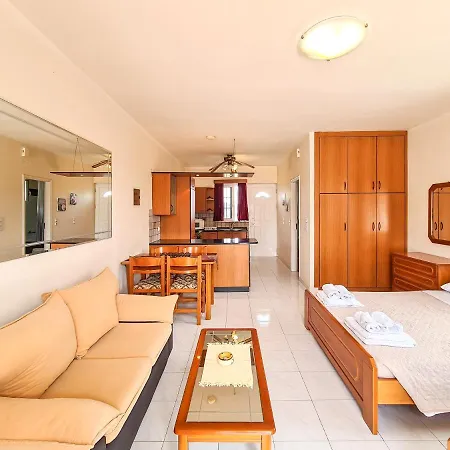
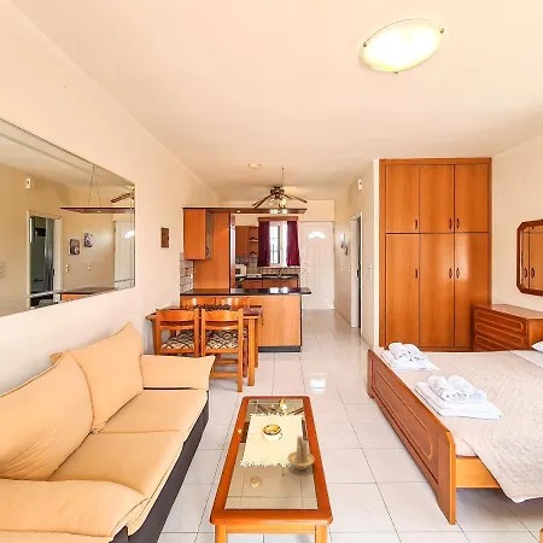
+ candle holder (300, 449)
